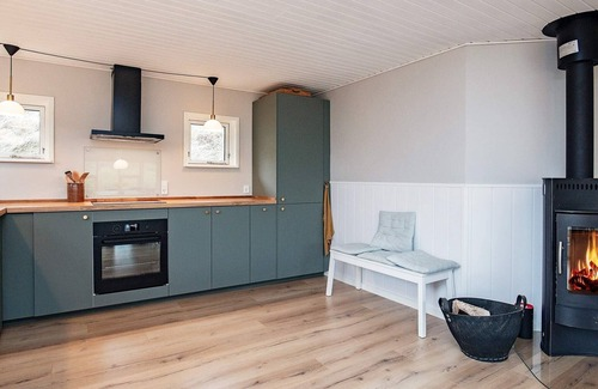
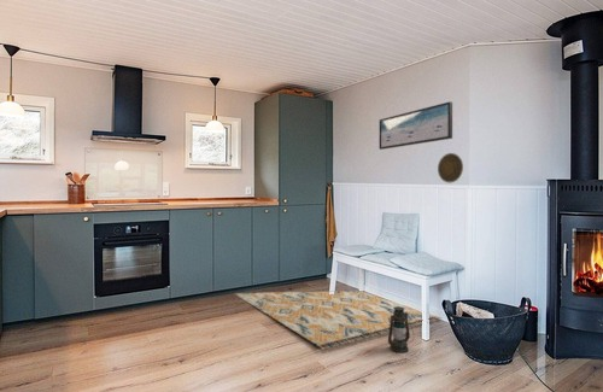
+ wall art (411, 128)
+ lantern (399, 328)
+ decorative plate (449, 168)
+ rug (321, 302)
